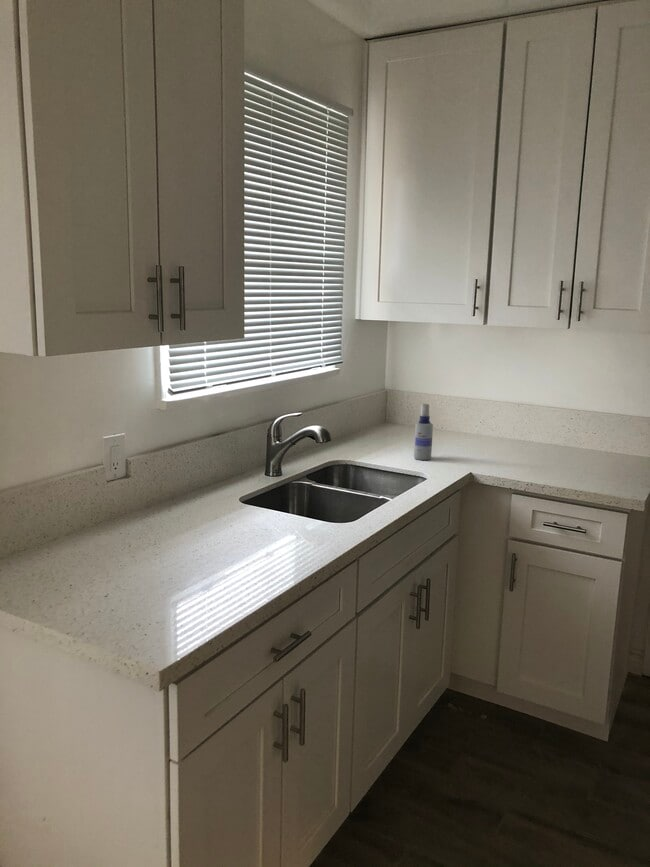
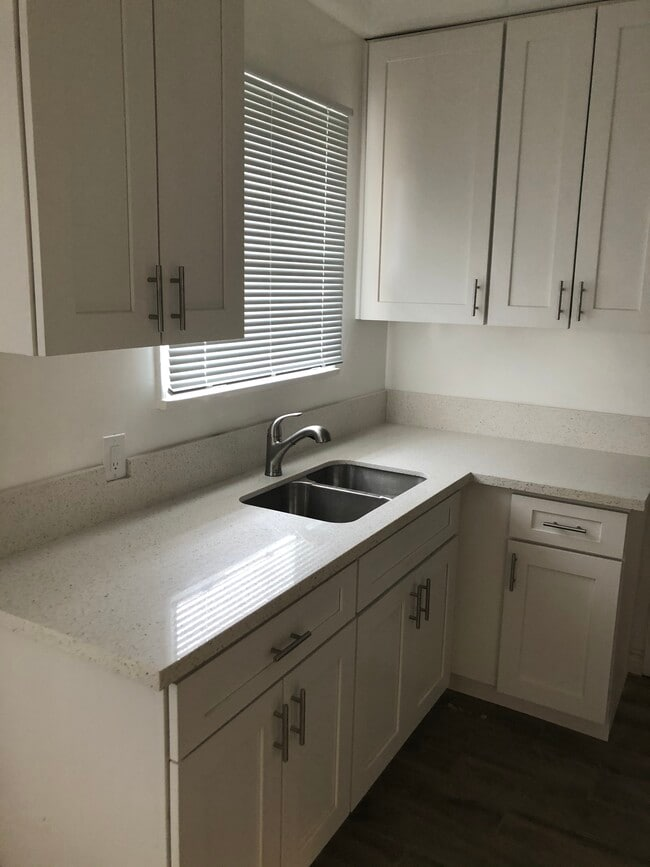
- spray bottle (423, 431)
